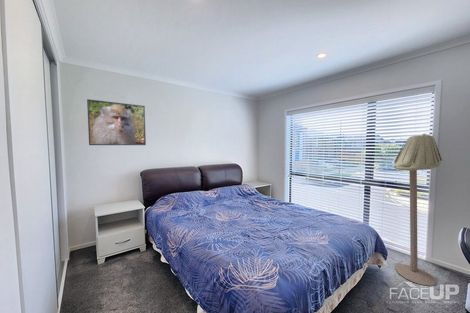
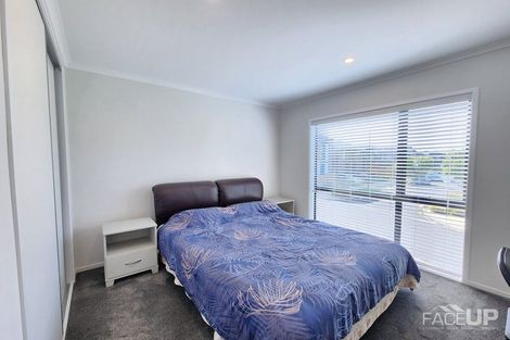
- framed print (118, 124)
- floor lamp (414, 207)
